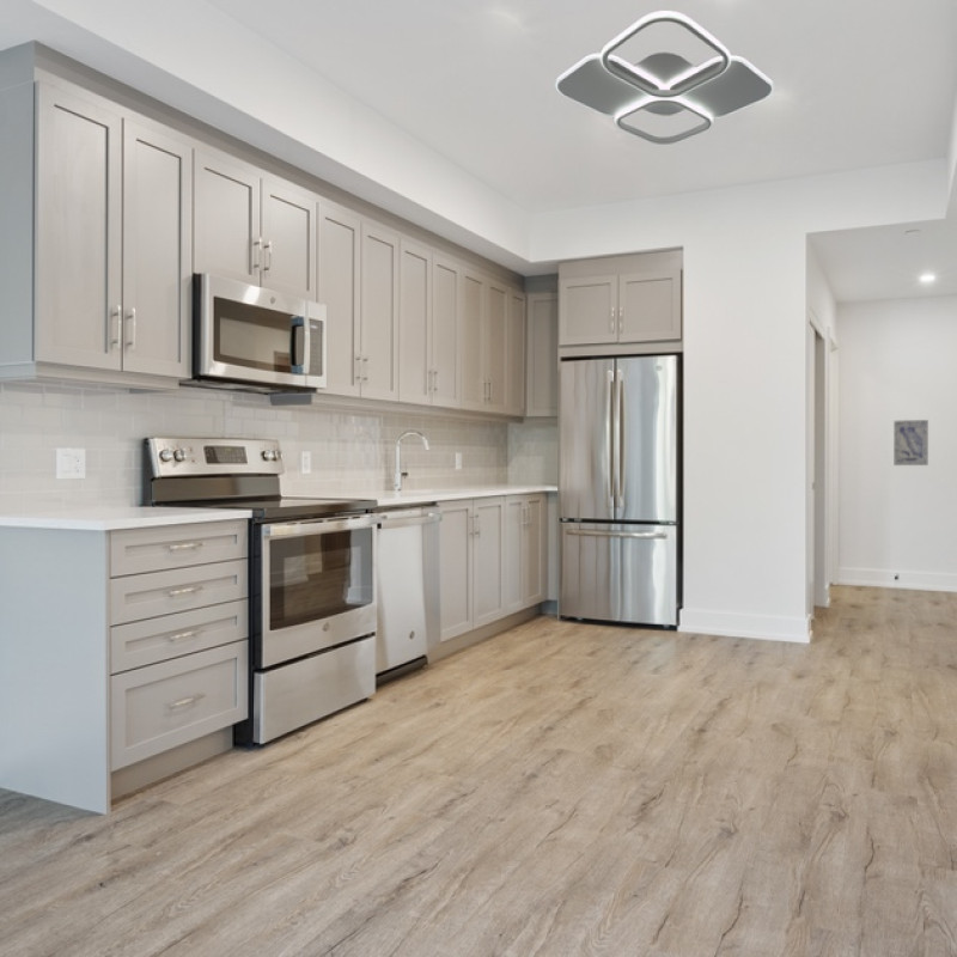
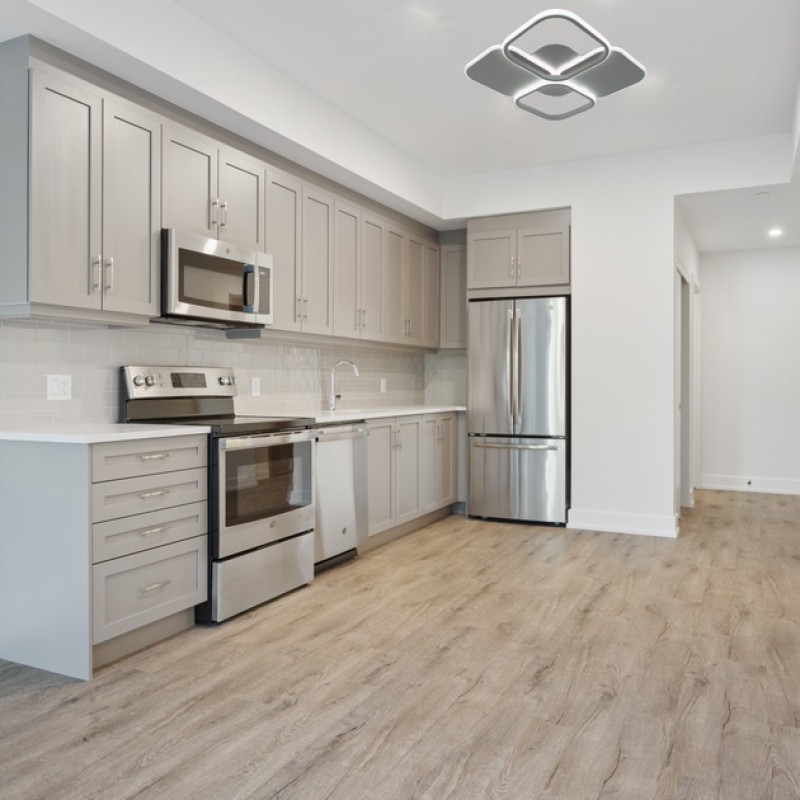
- wall art (910, 443)
